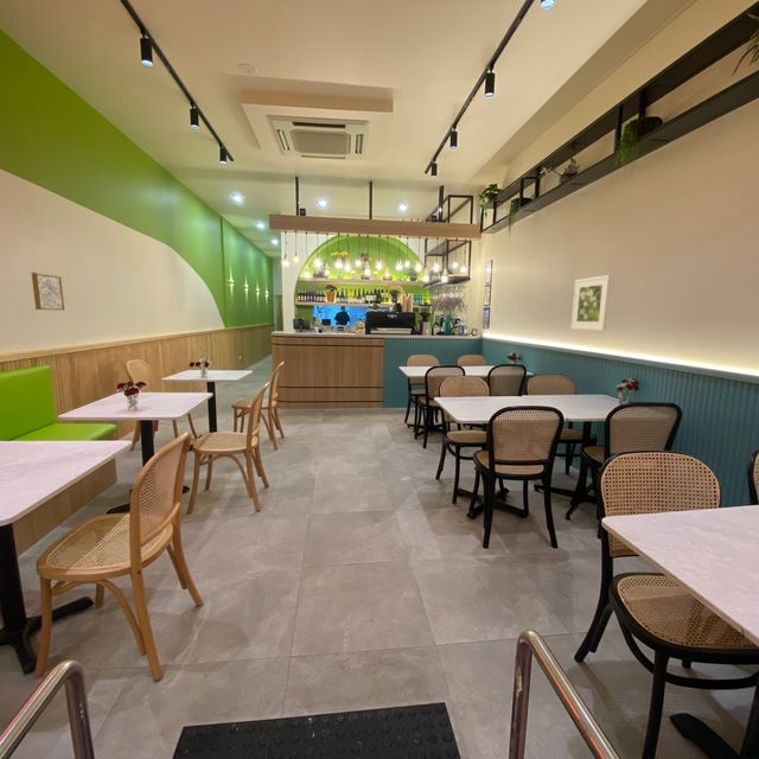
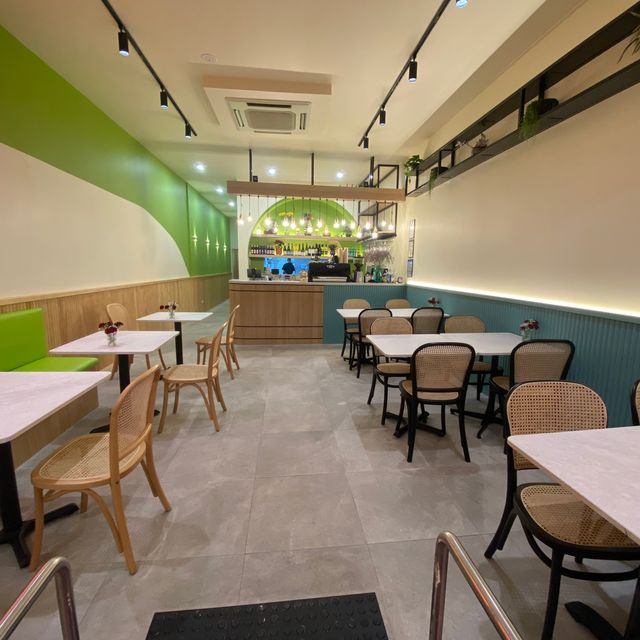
- wall art (49, 292)
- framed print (589, 304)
